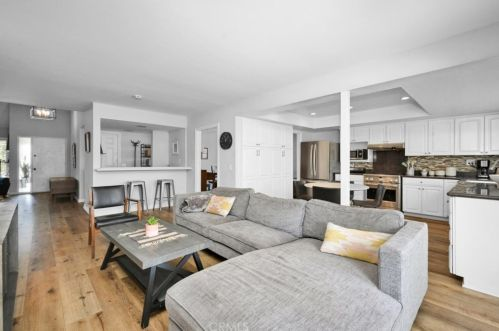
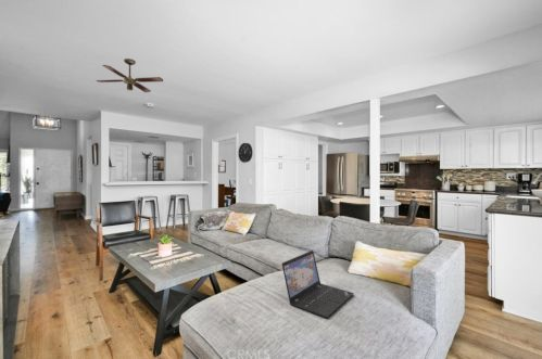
+ ceiling fan (129, 75)
+ laptop (318, 279)
